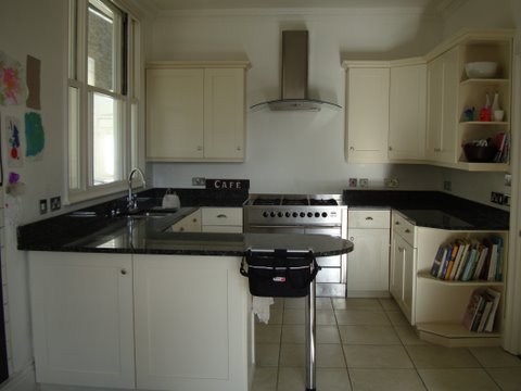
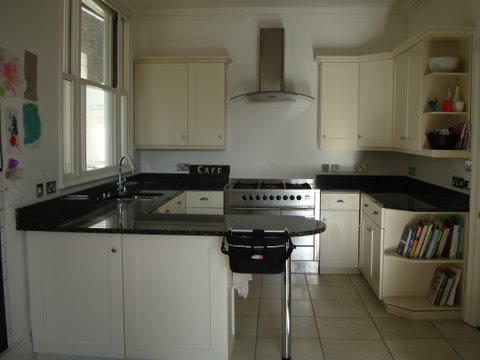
- kettle (170, 198)
